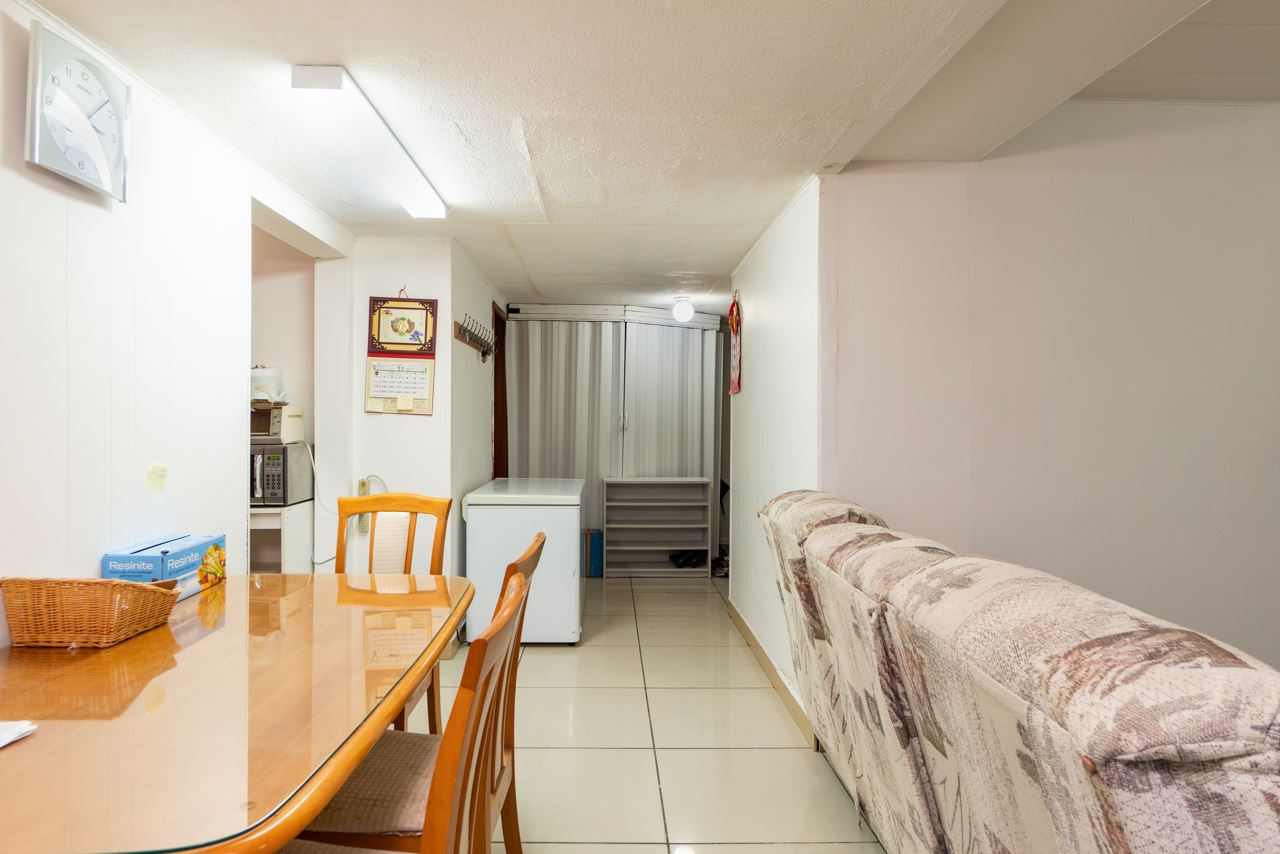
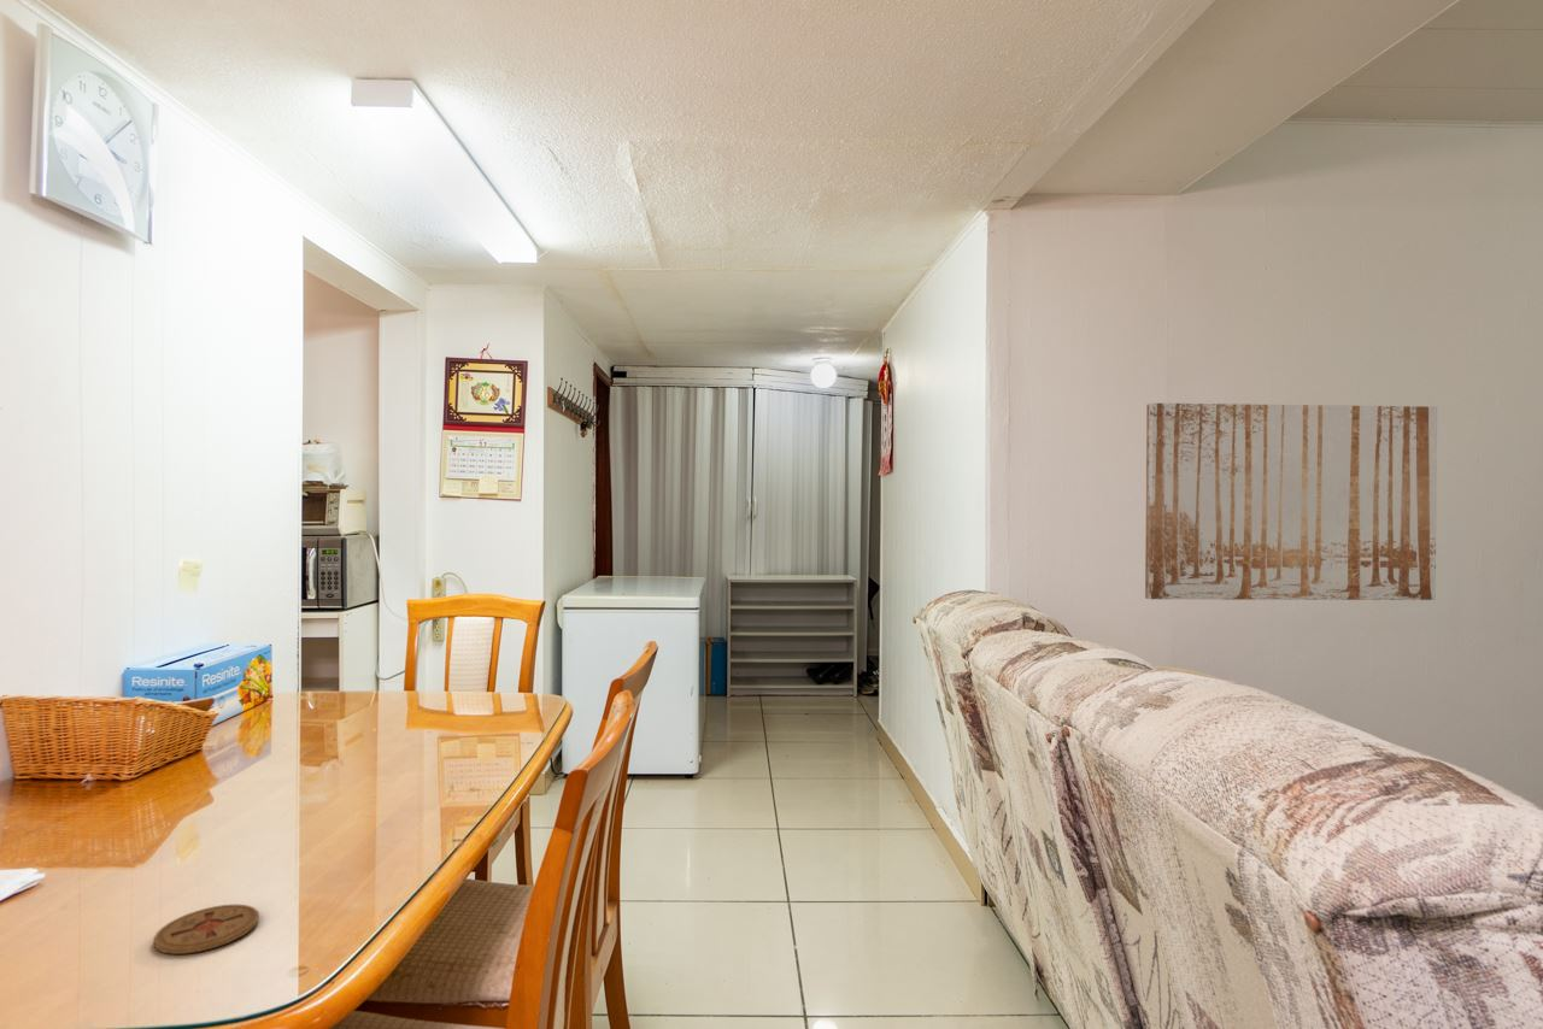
+ wall art (1291, 501)
+ coaster (207, 928)
